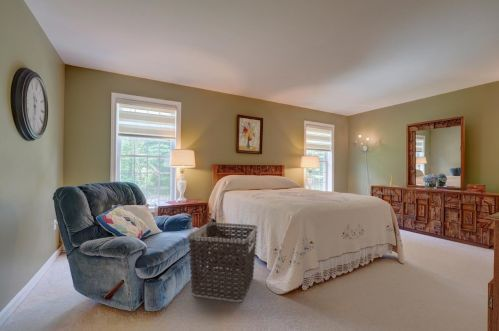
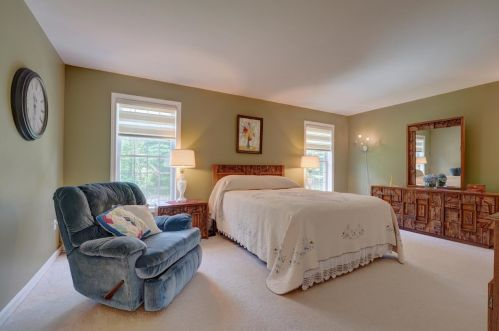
- clothes hamper (224, 257)
